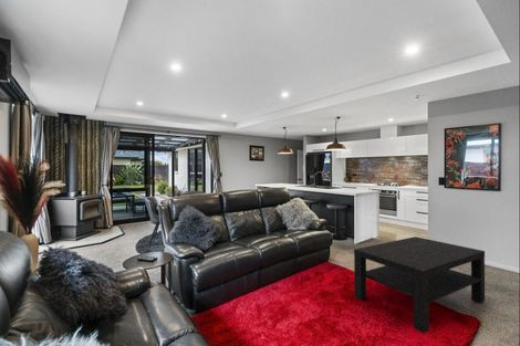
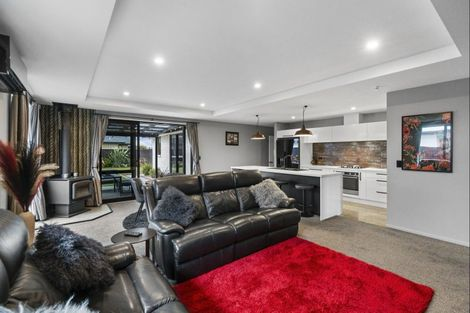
- coffee table (418, 274)
